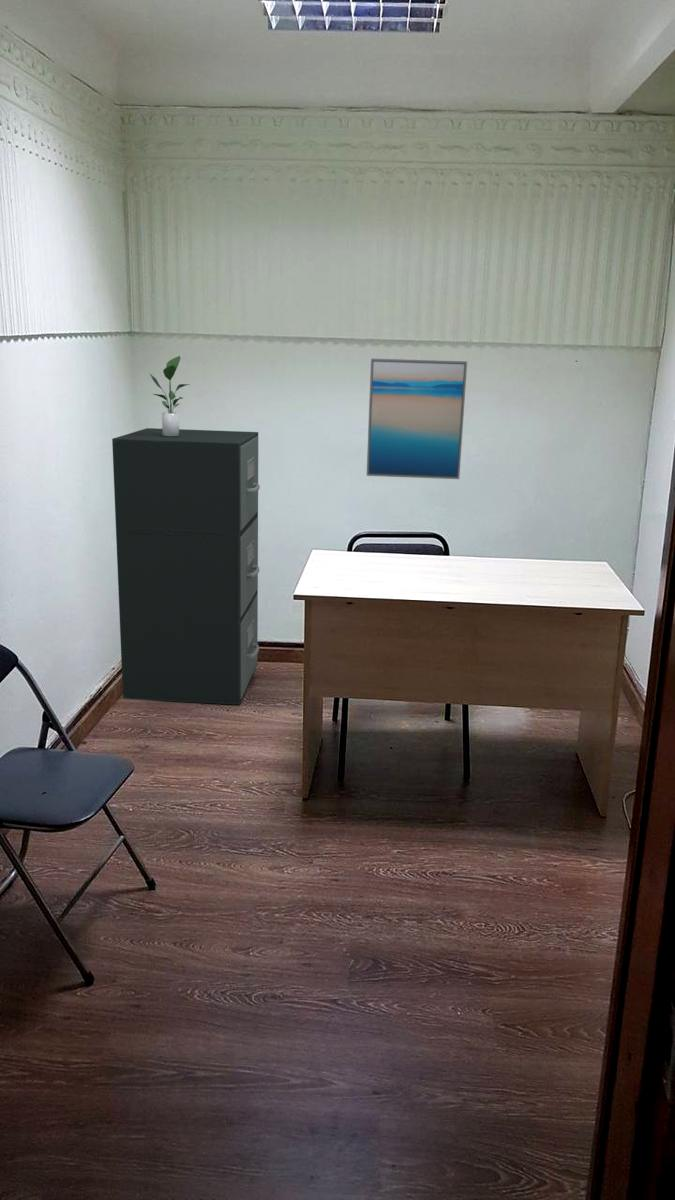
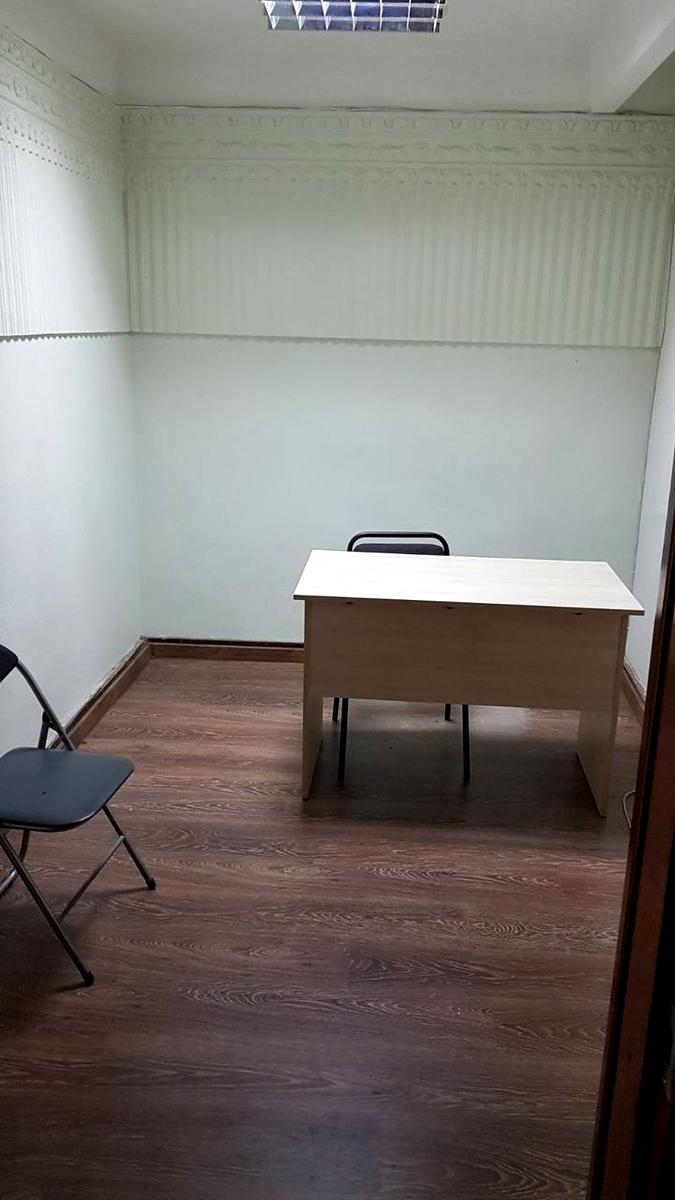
- wall art (415, 419)
- filing cabinet (196, 562)
- potted plant (169, 395)
